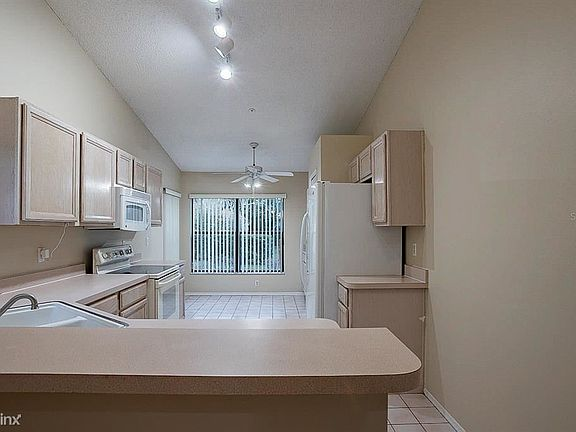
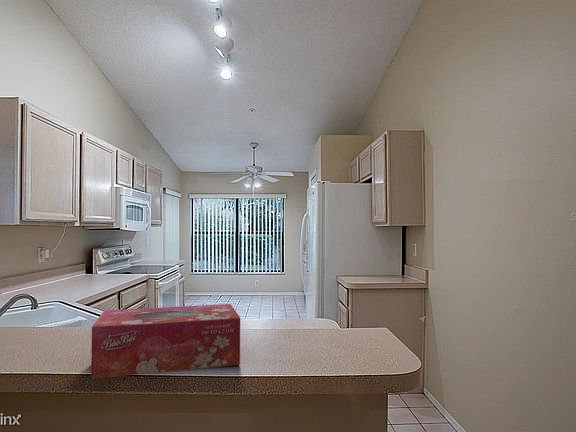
+ tissue box (169, 336)
